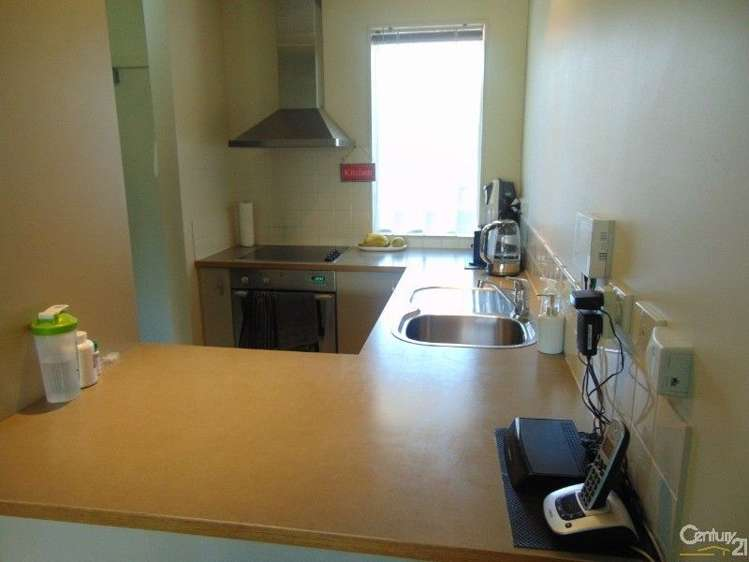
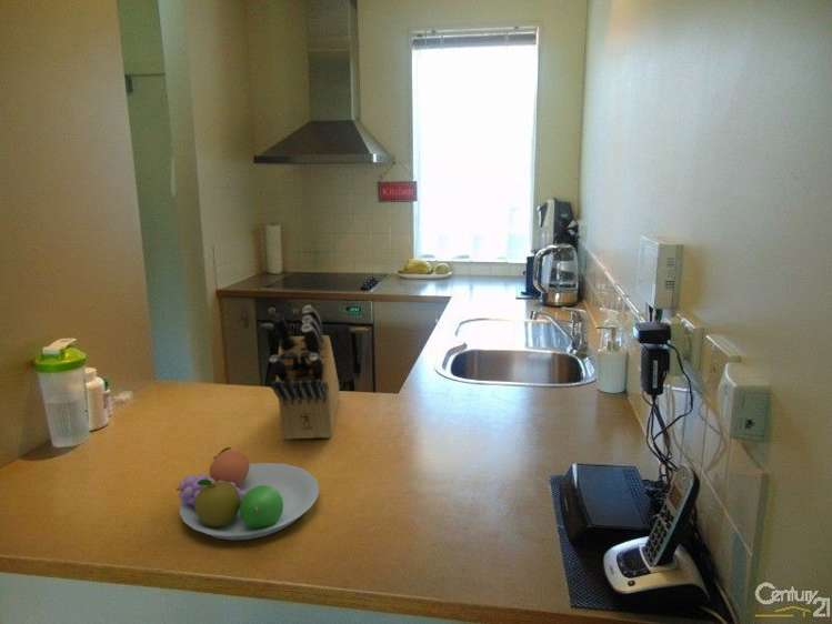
+ fruit bowl (248, 486)
+ knife block (307, 361)
